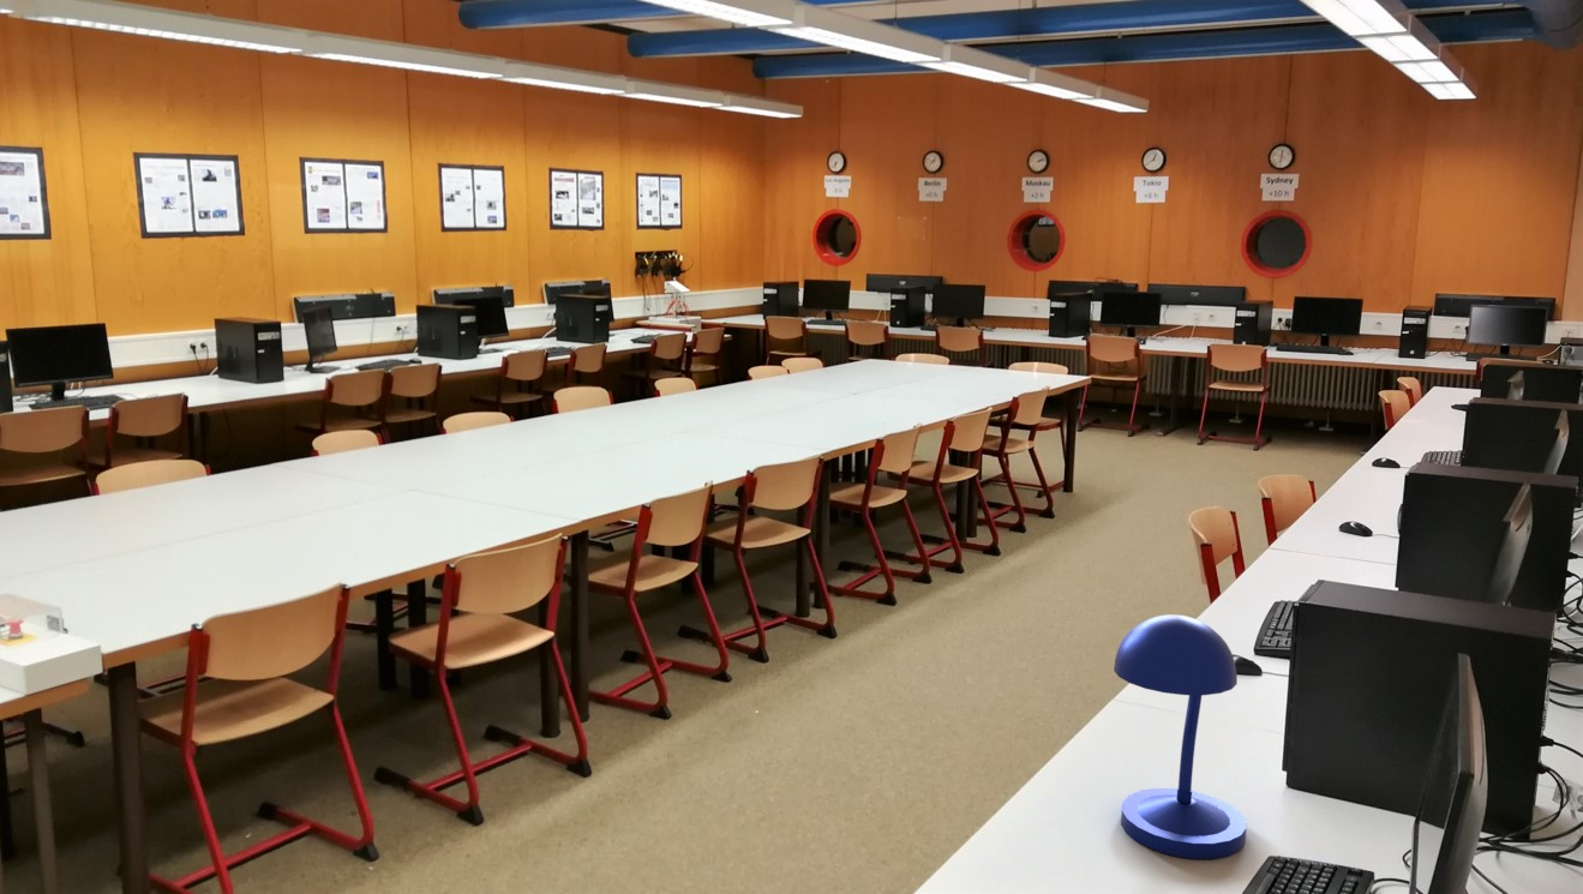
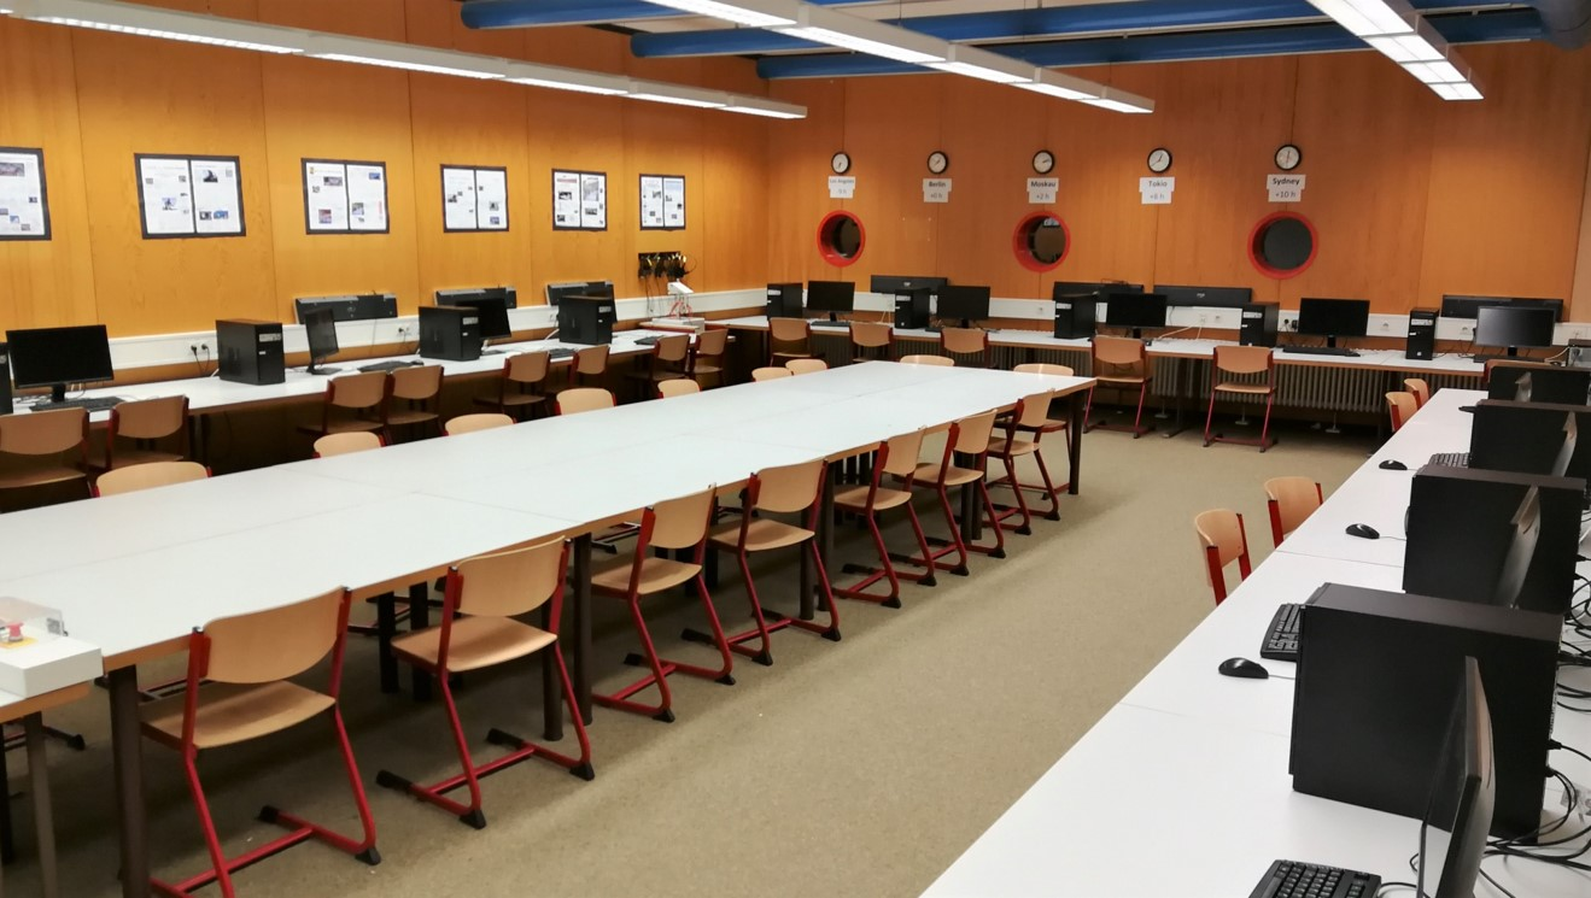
- desk lamp (1183, 730)
